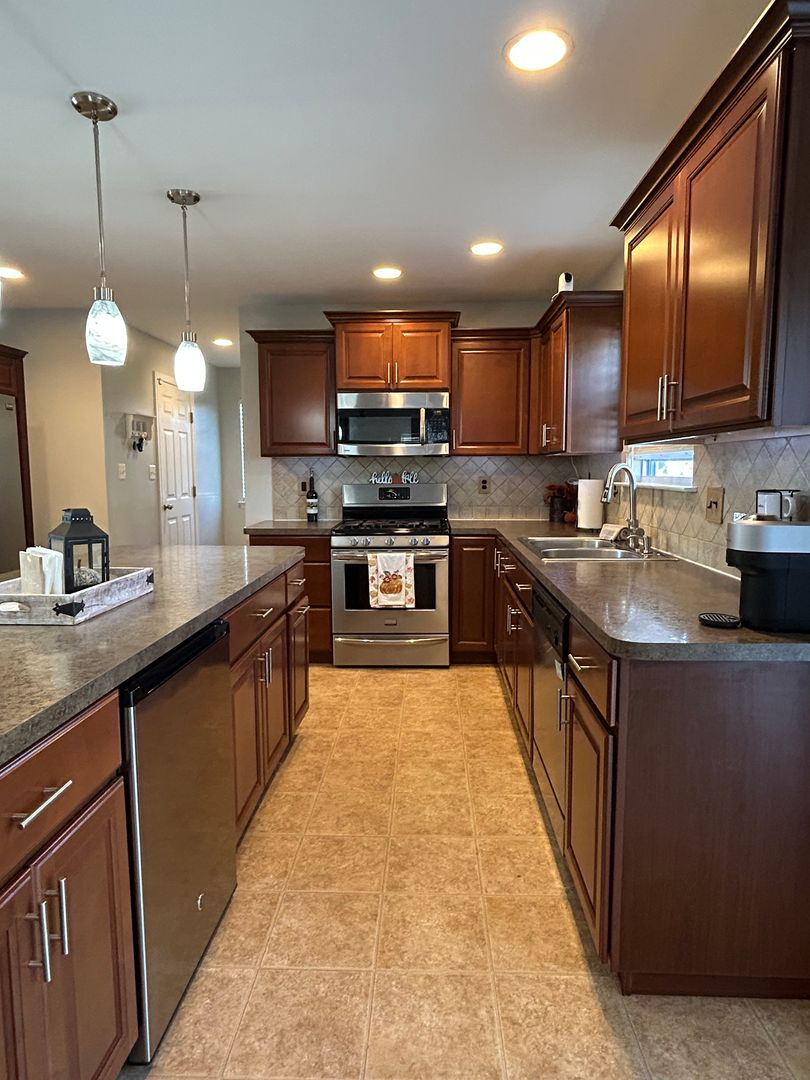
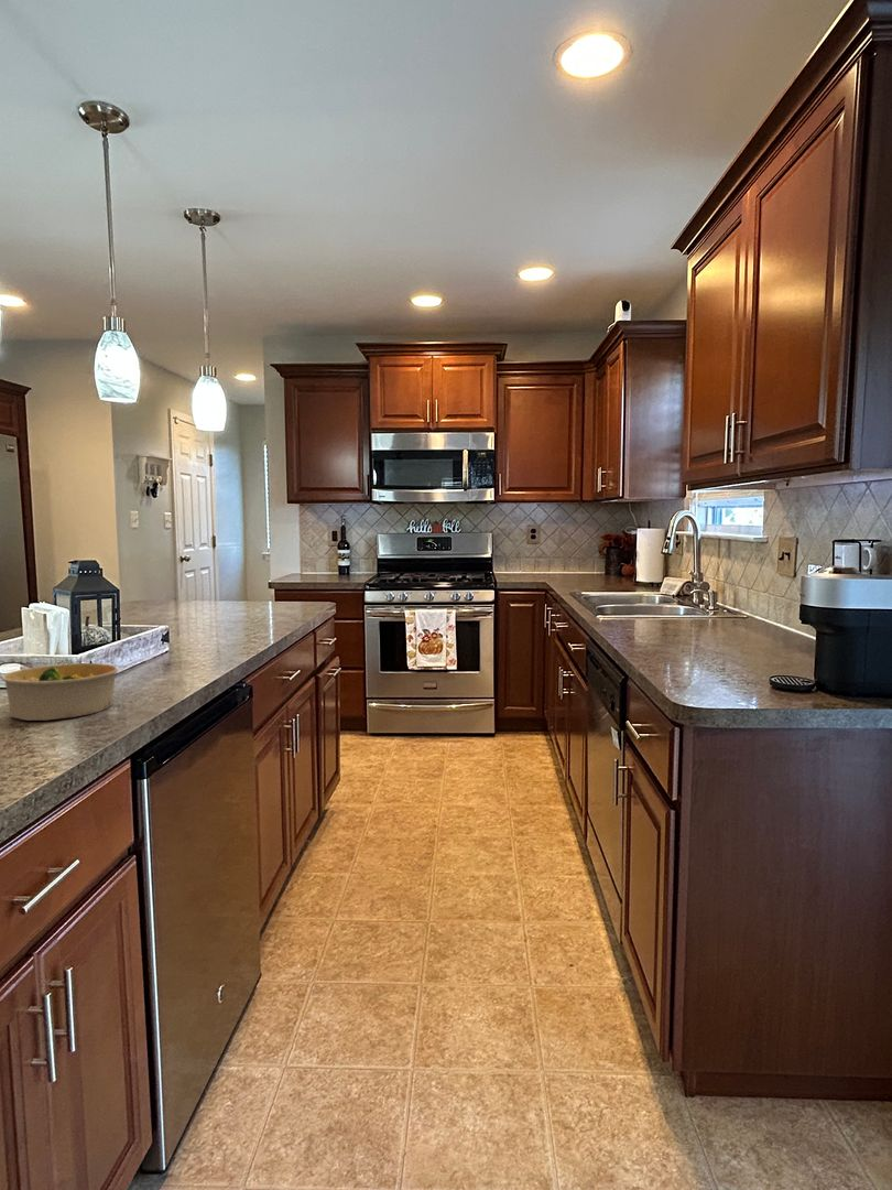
+ bowl (62, 688)
